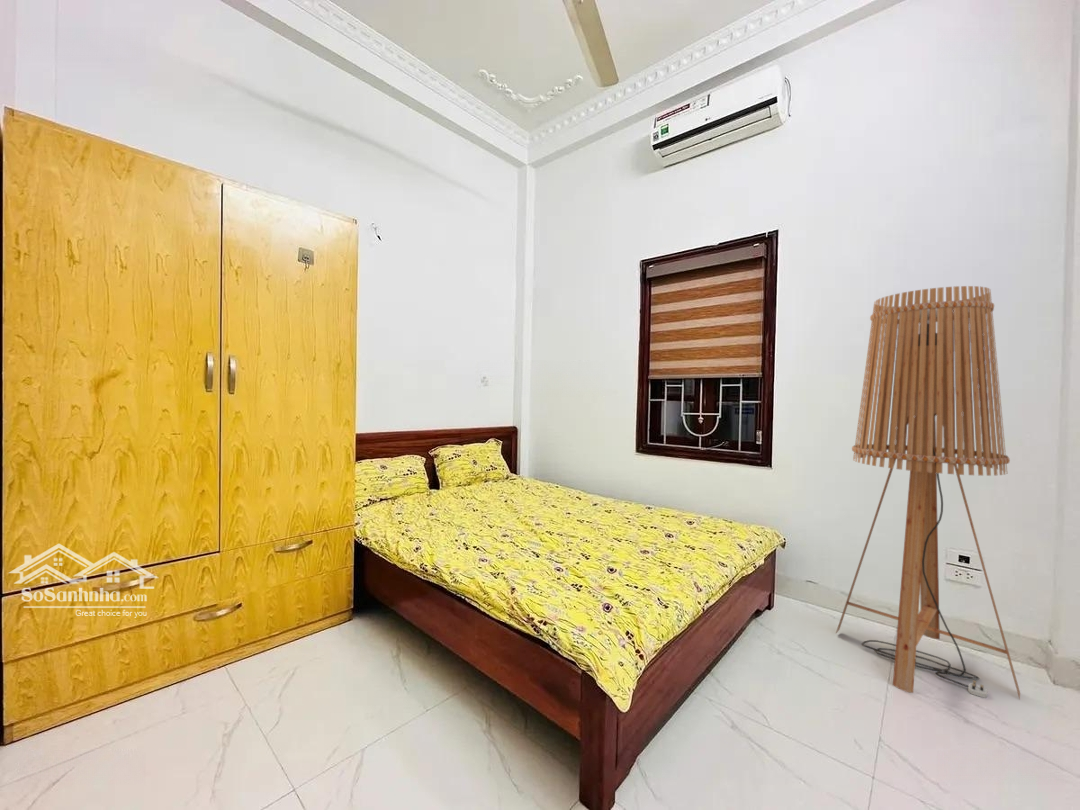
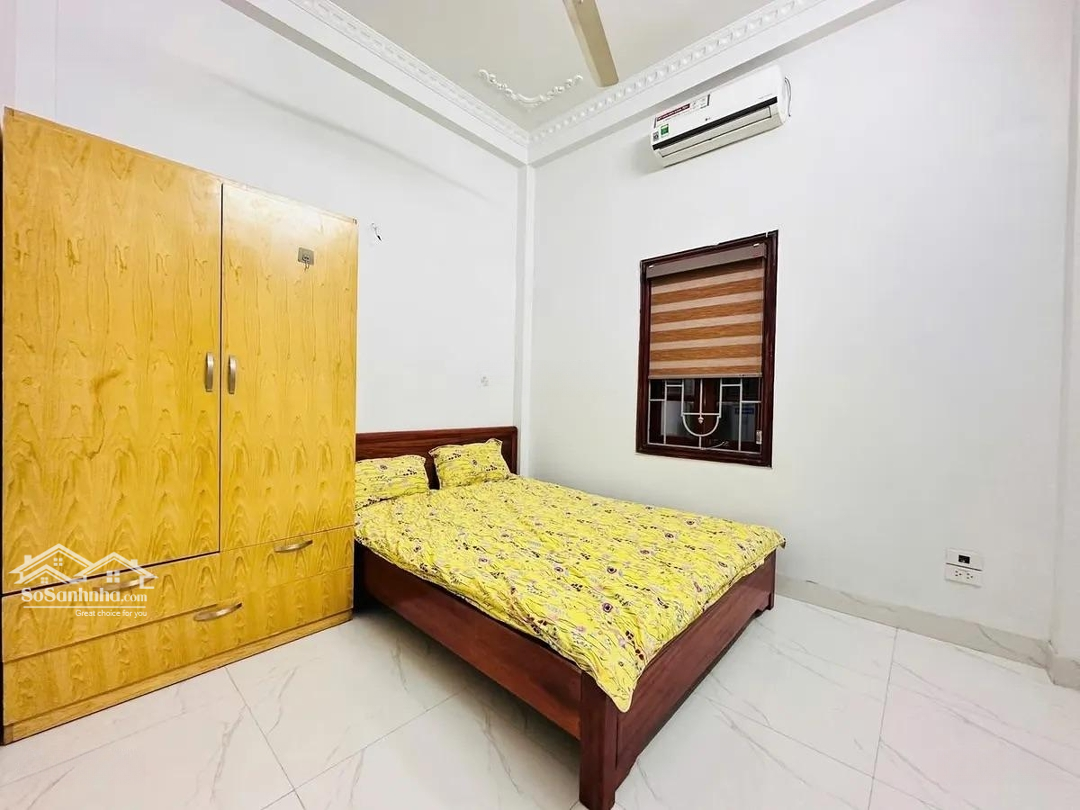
- floor lamp (923, 480)
